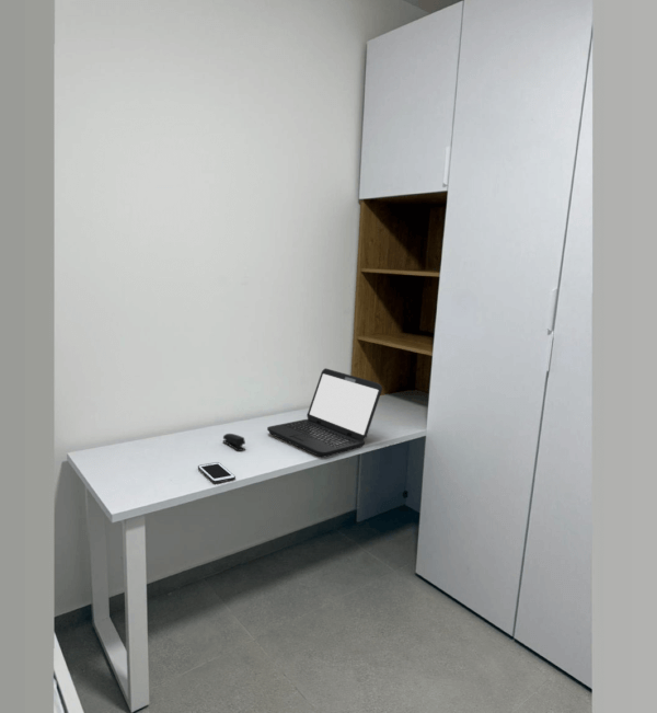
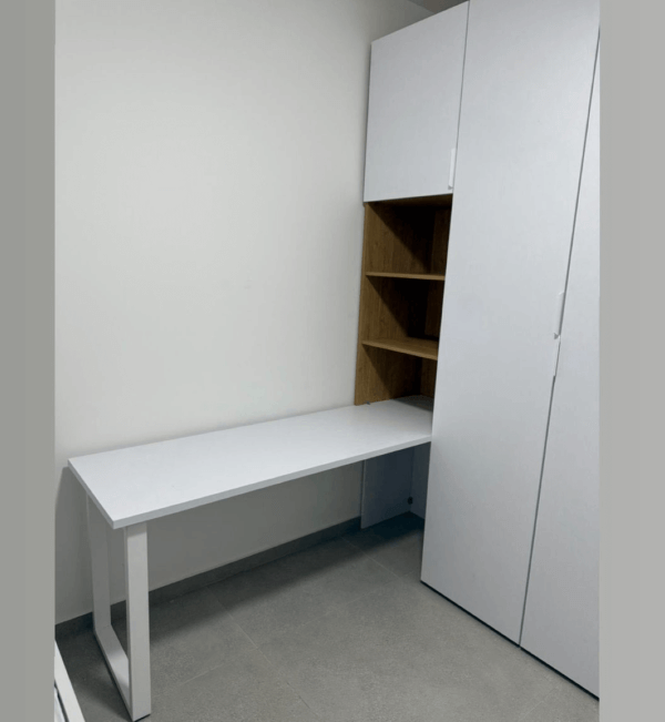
- stapler (233, 439)
- cell phone (216, 472)
- laptop (323, 409)
